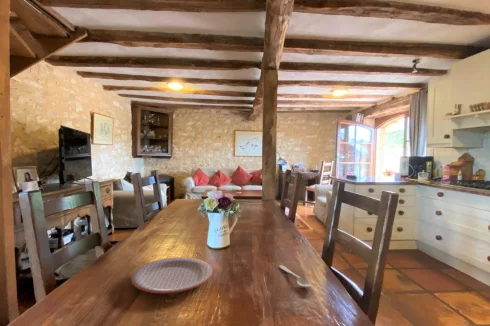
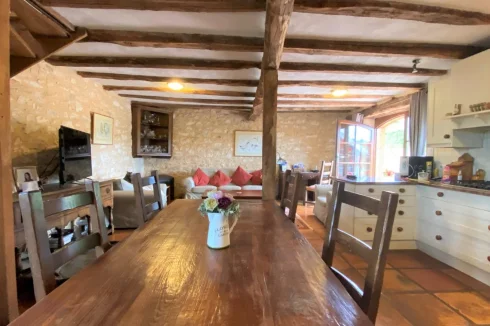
- spoon (293, 274)
- plate (173, 275)
